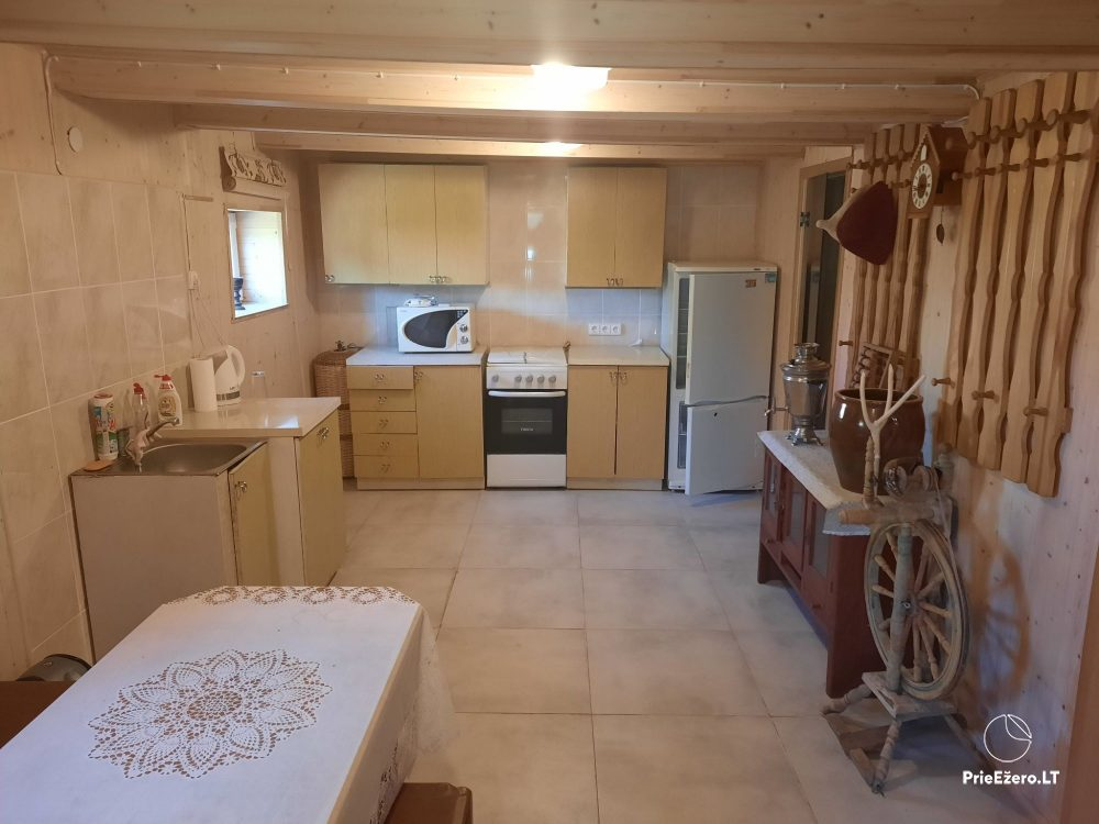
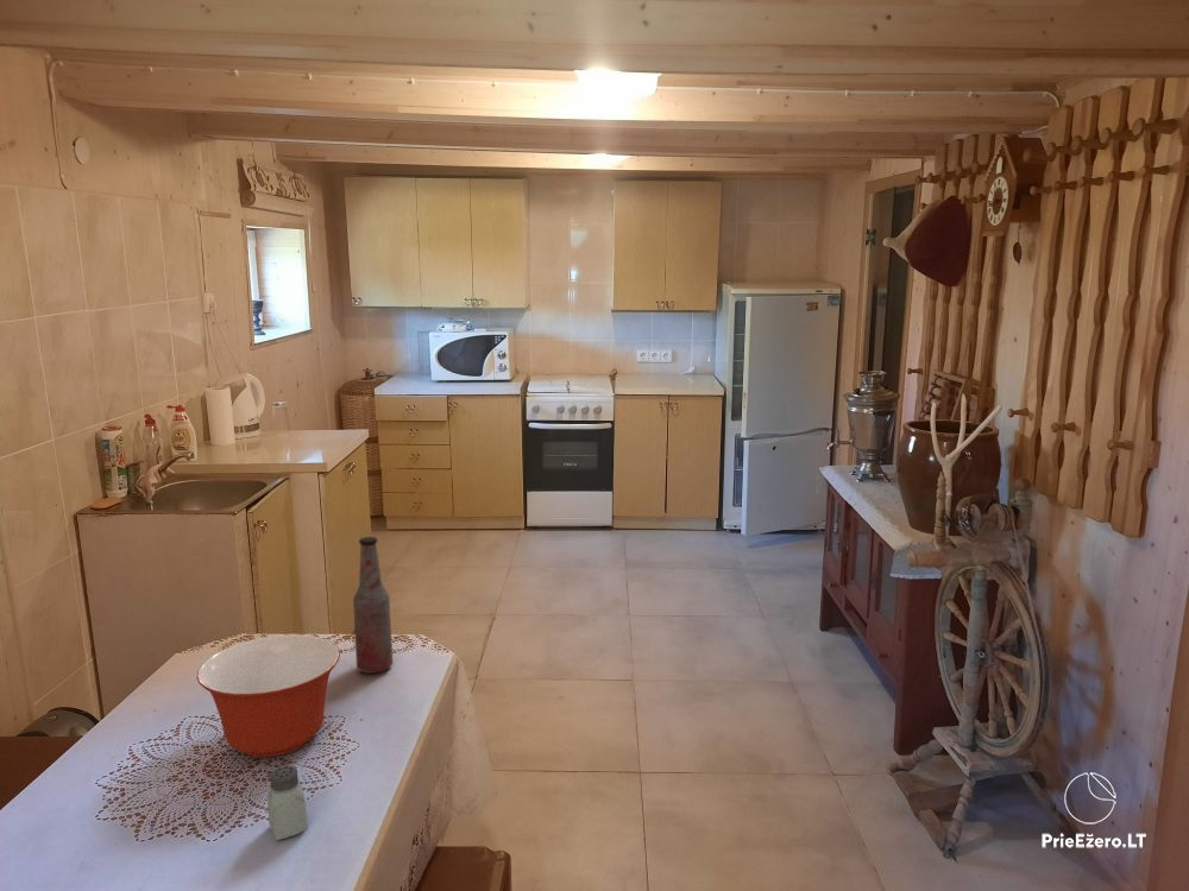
+ bottle (371, 604)
+ mixing bowl (273, 700)
+ saltshaker (285, 800)
